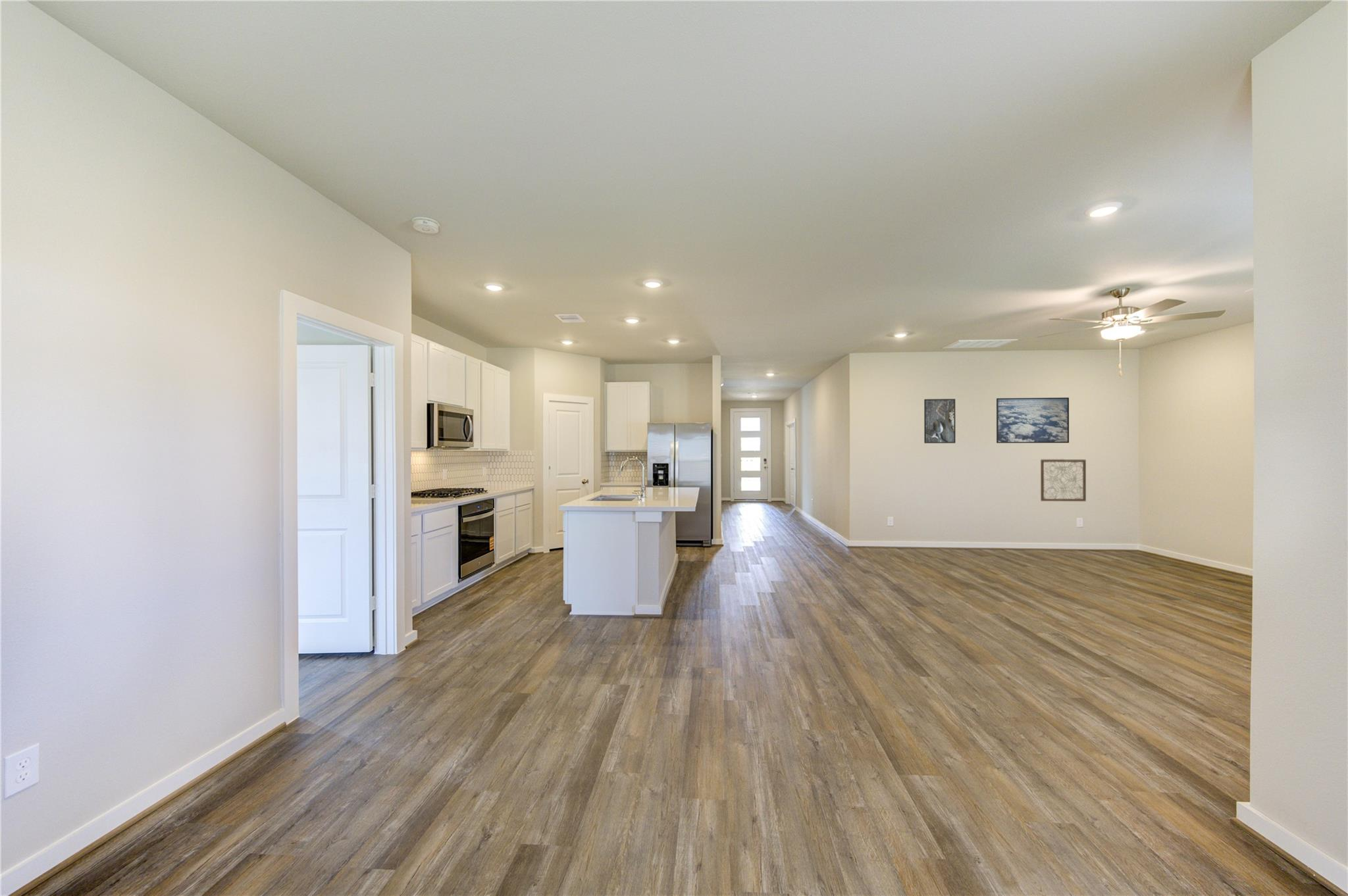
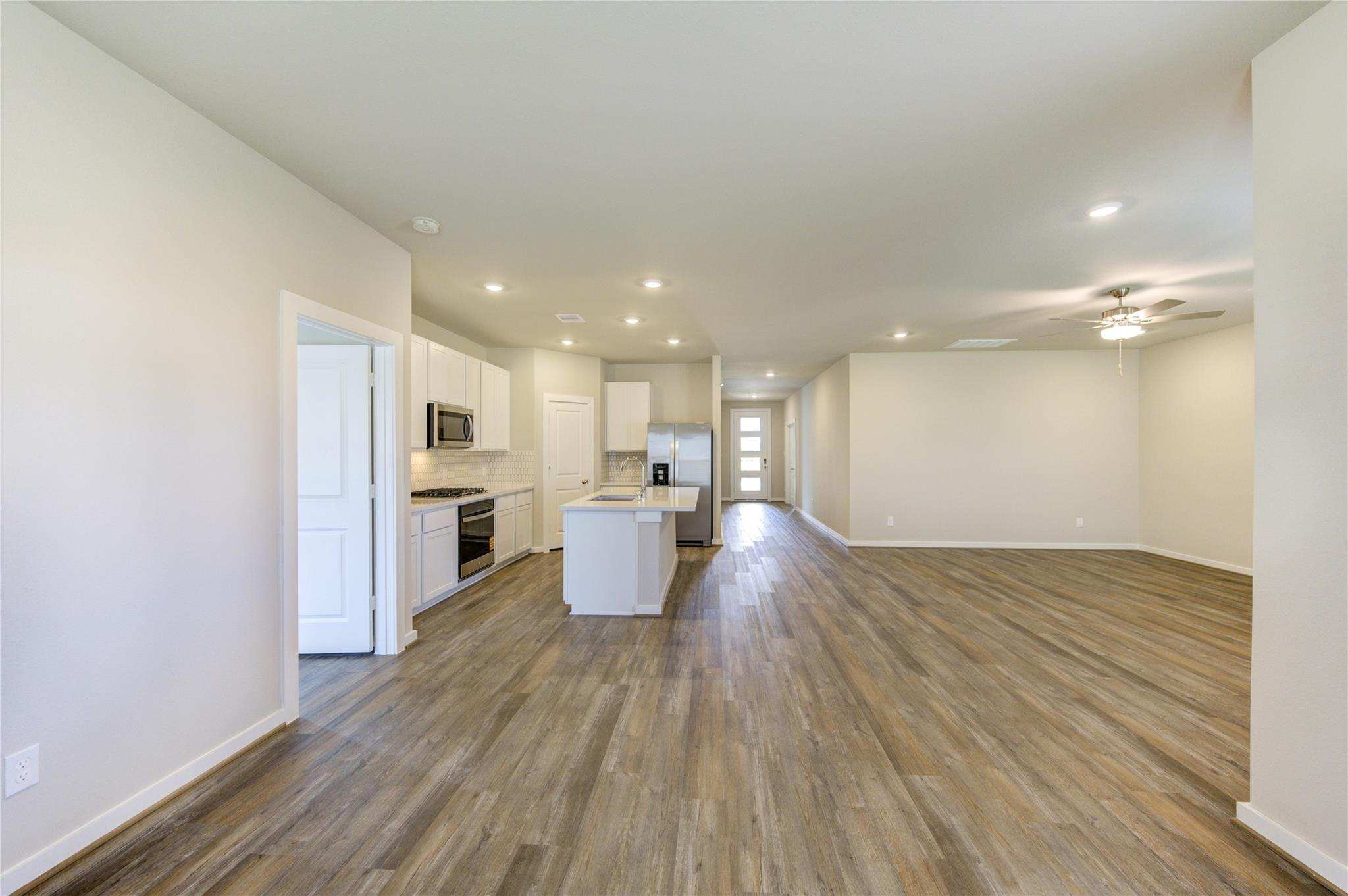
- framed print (1032, 420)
- wall art (1062, 481)
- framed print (939, 421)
